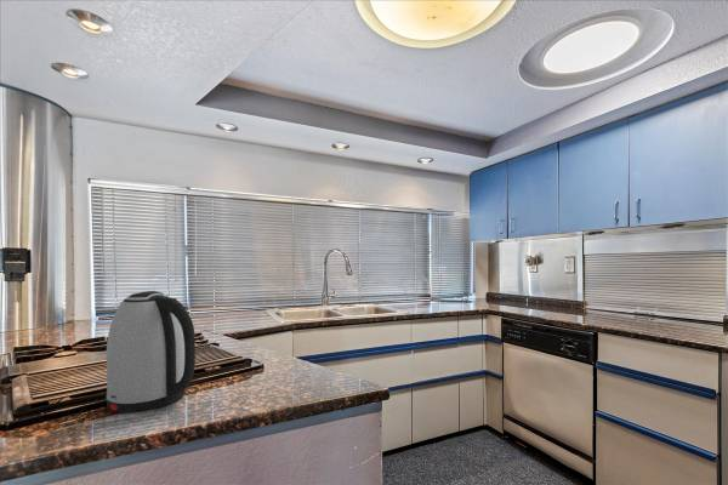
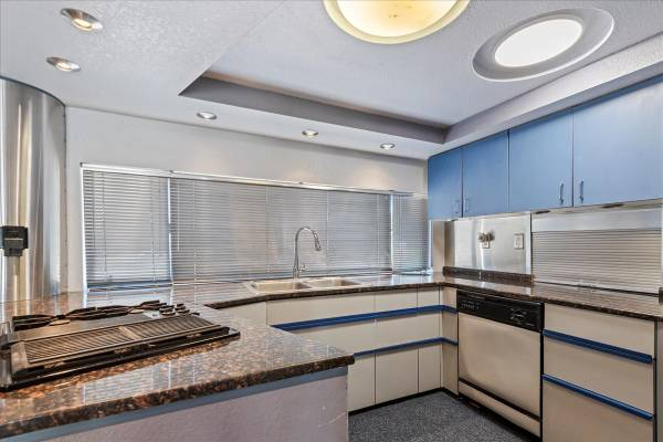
- kettle (155, 346)
